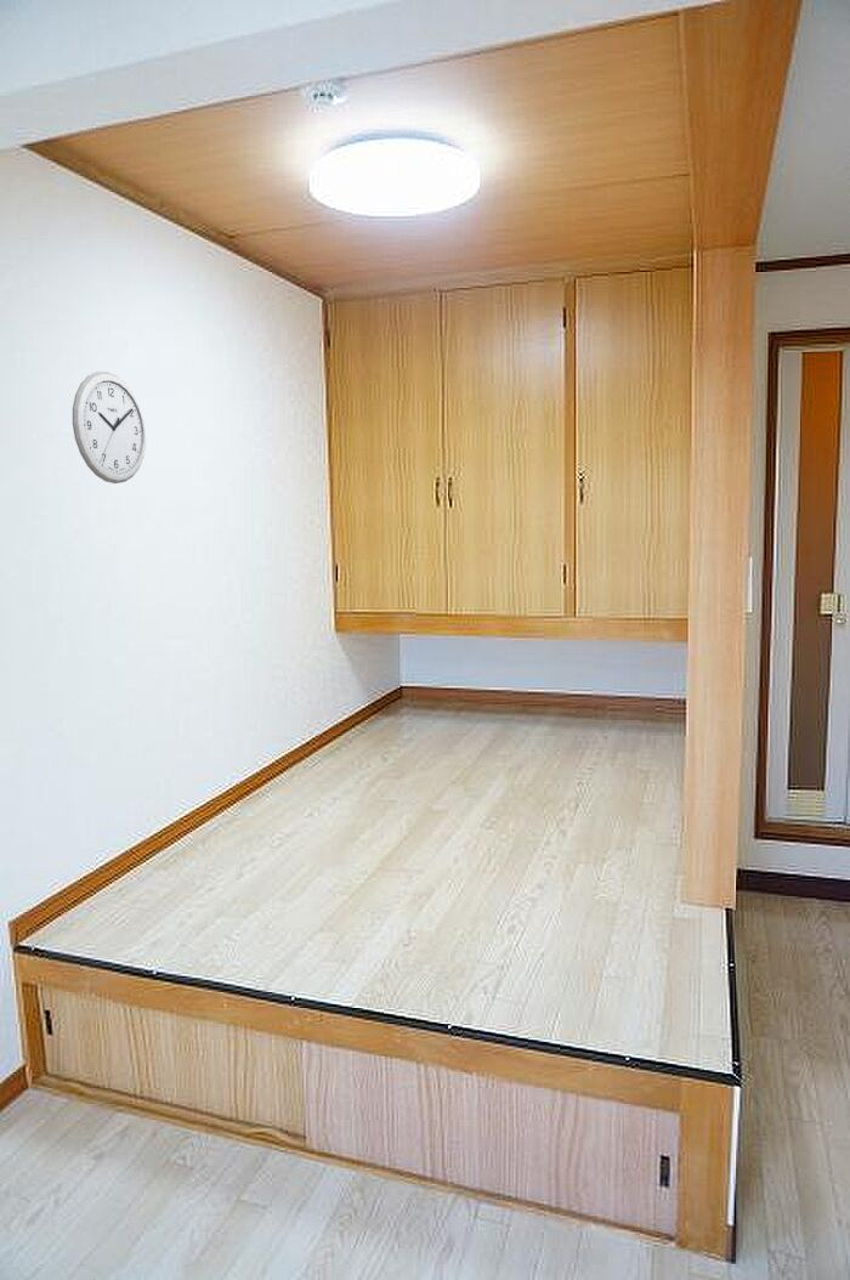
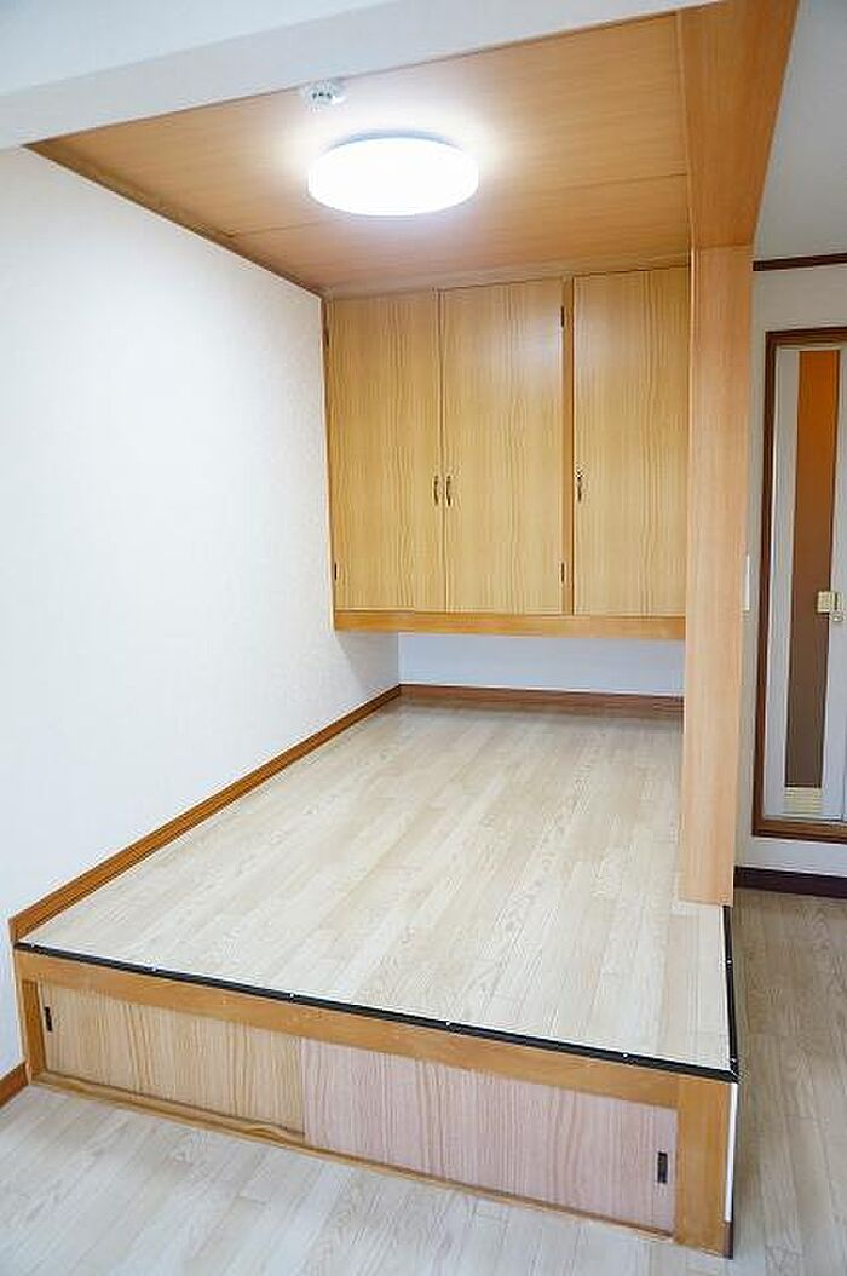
- wall clock (113, 427)
